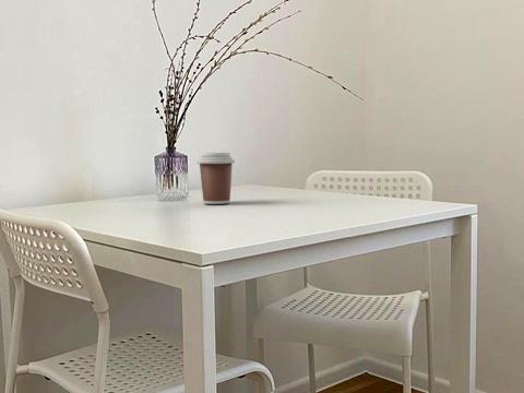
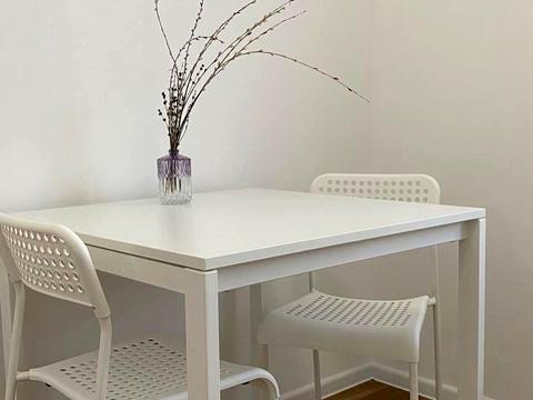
- coffee cup (215, 177)
